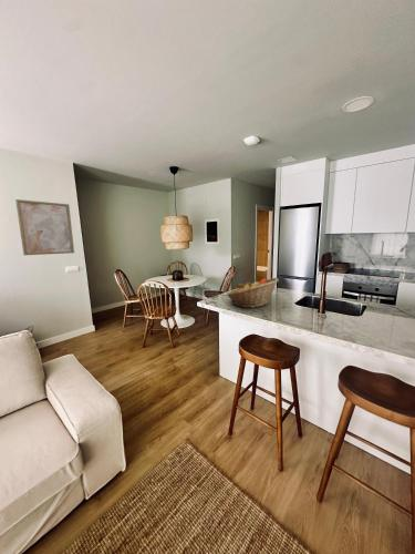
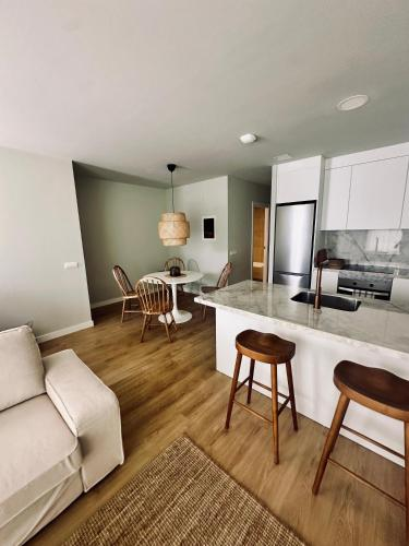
- wall art (46, 228)
- fruit basket (252, 290)
